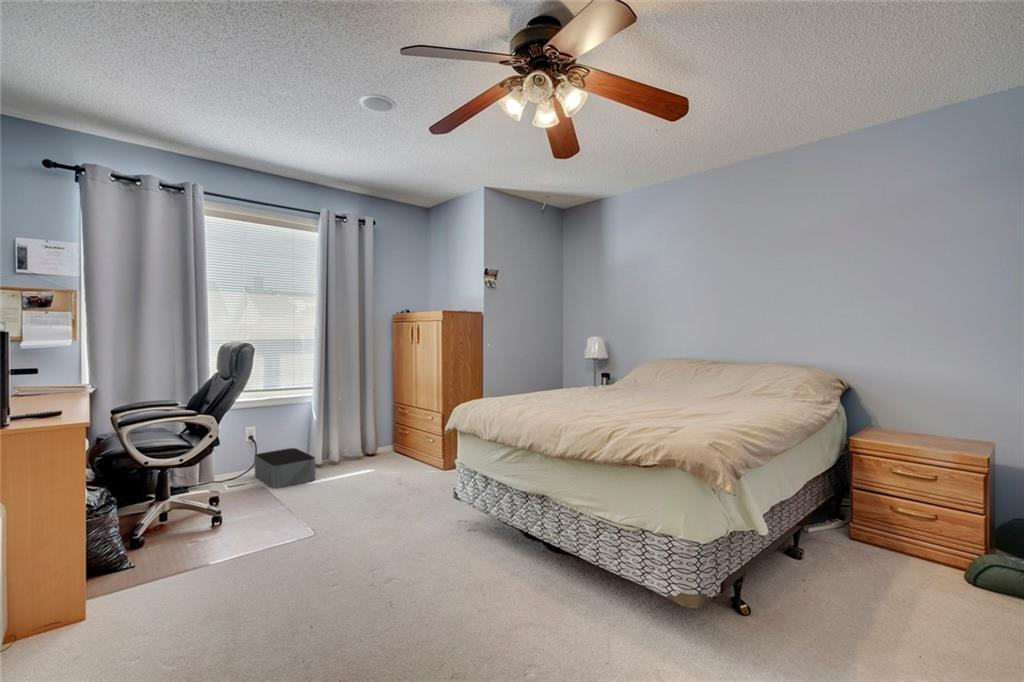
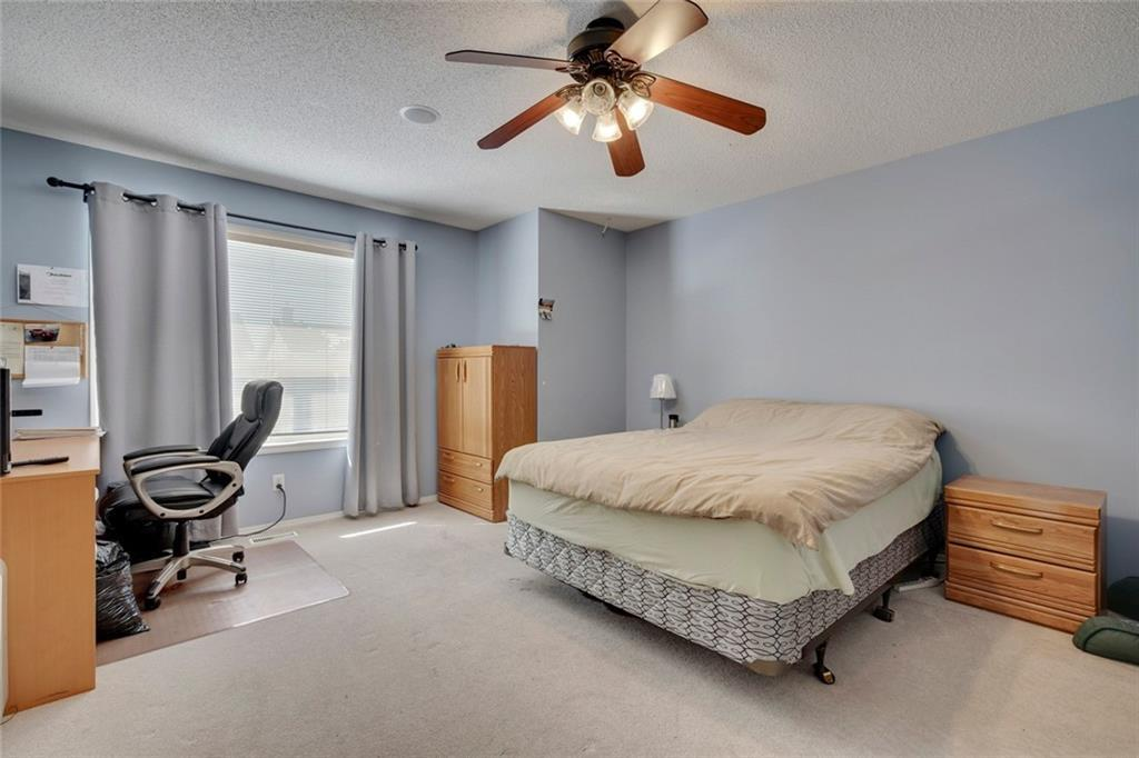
- storage bin (284, 467)
